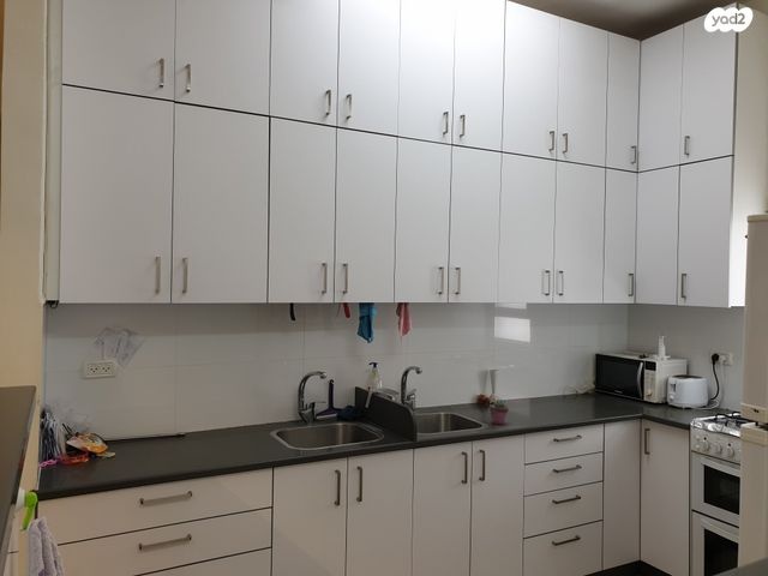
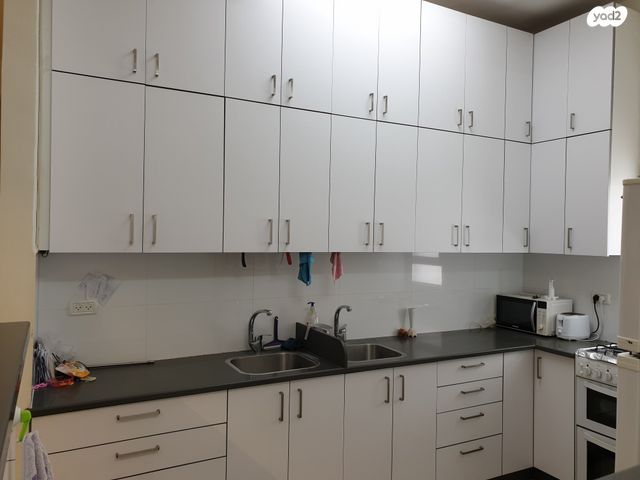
- potted succulent (498, 410)
